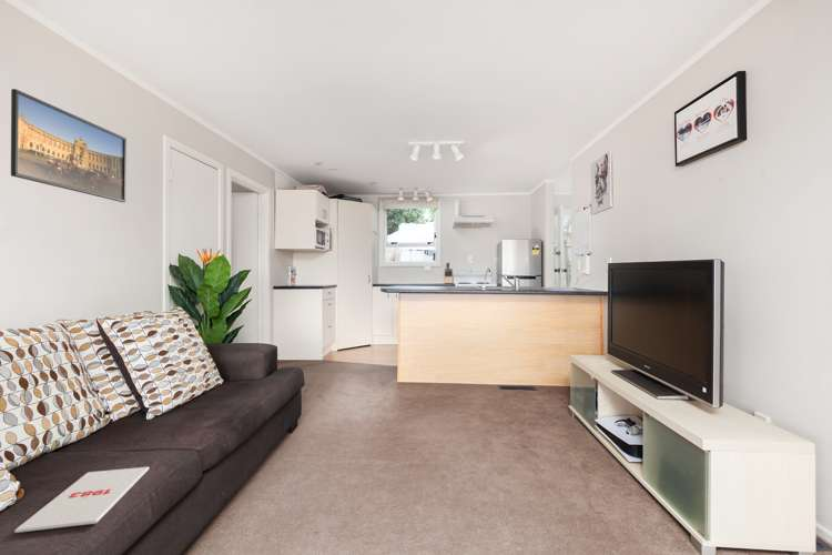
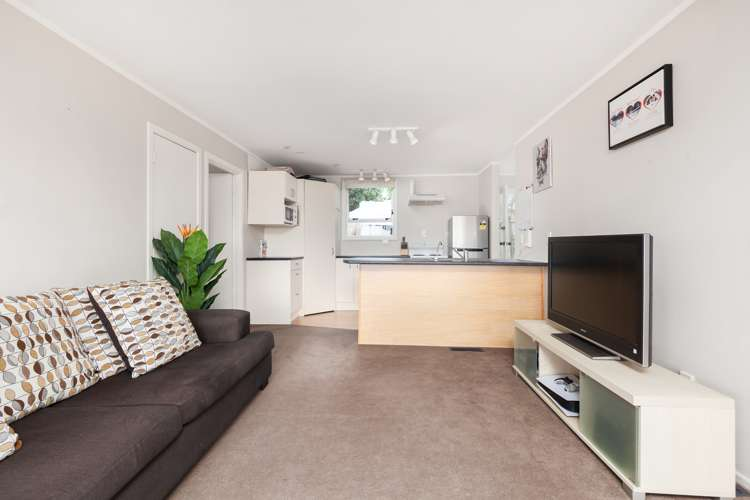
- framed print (77, 153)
- magazine (91, 495)
